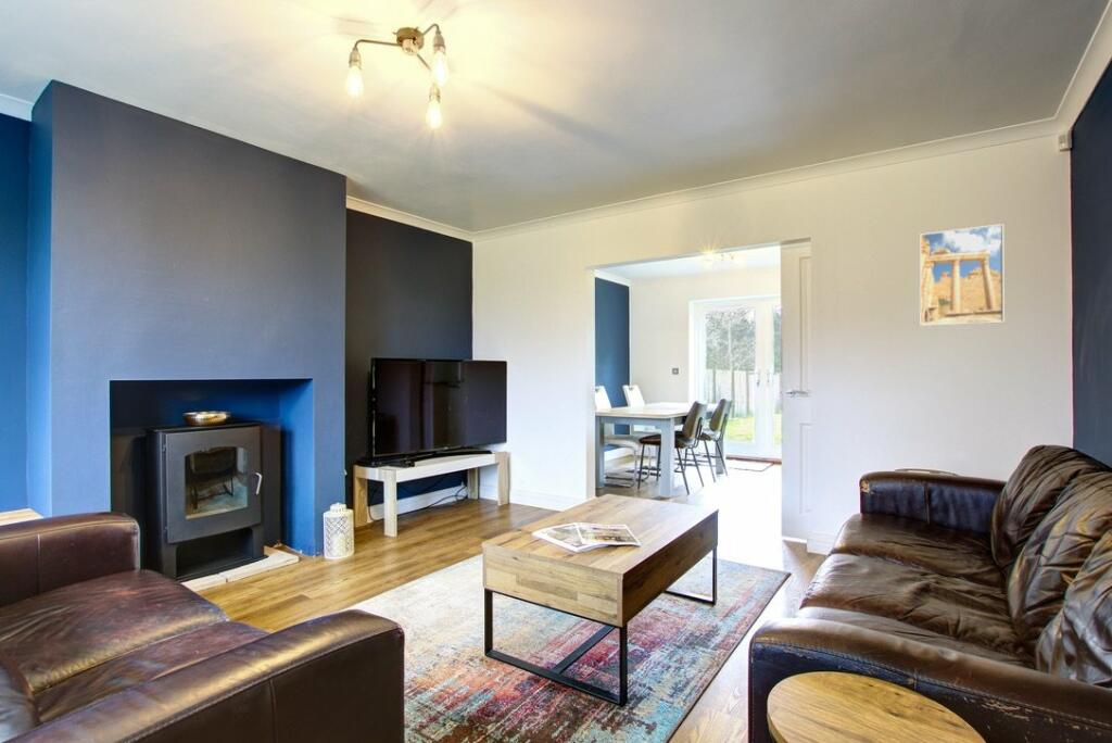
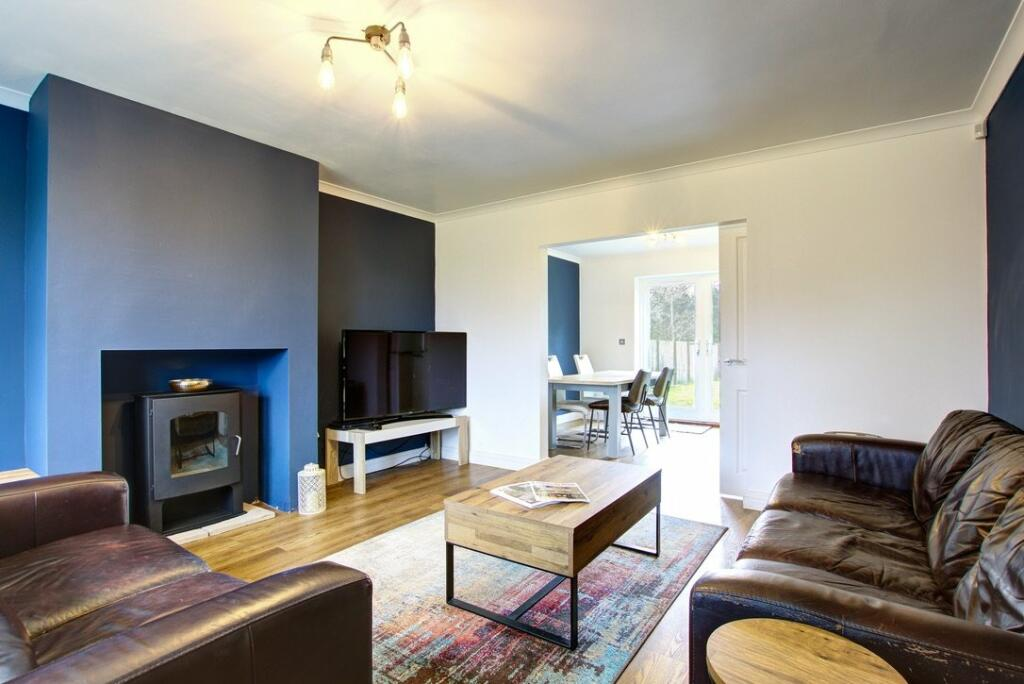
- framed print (960, 276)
